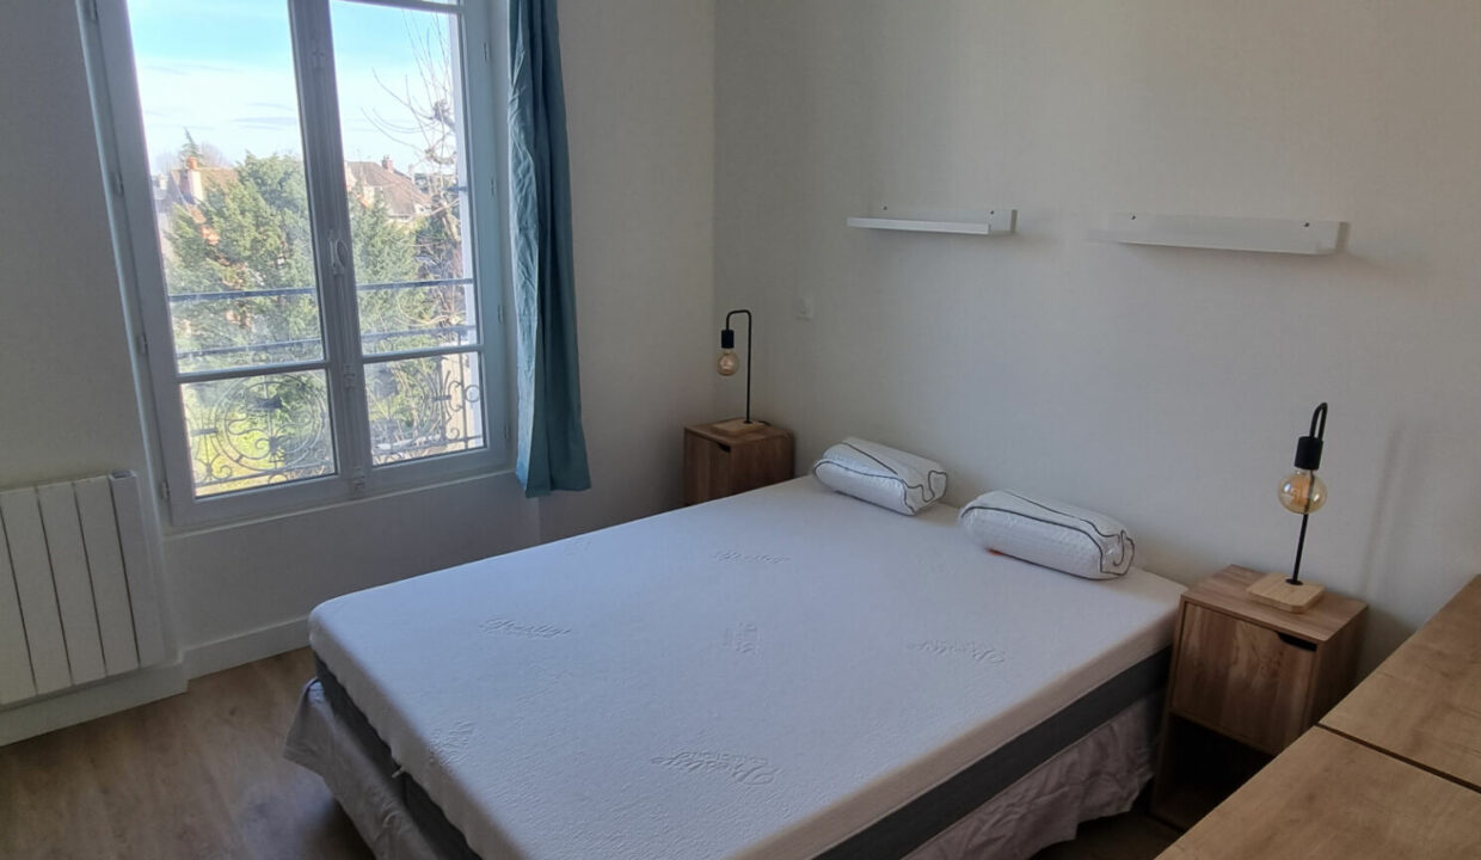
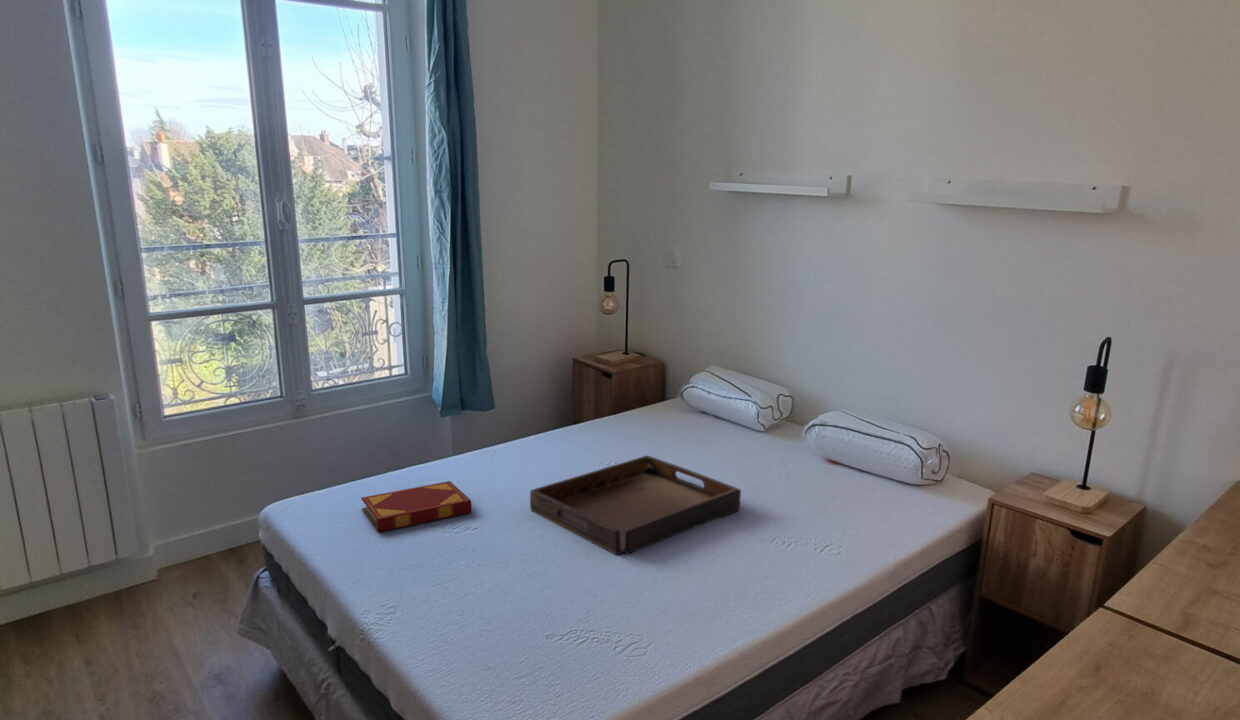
+ hardback book (416, 505)
+ serving tray (635, 499)
